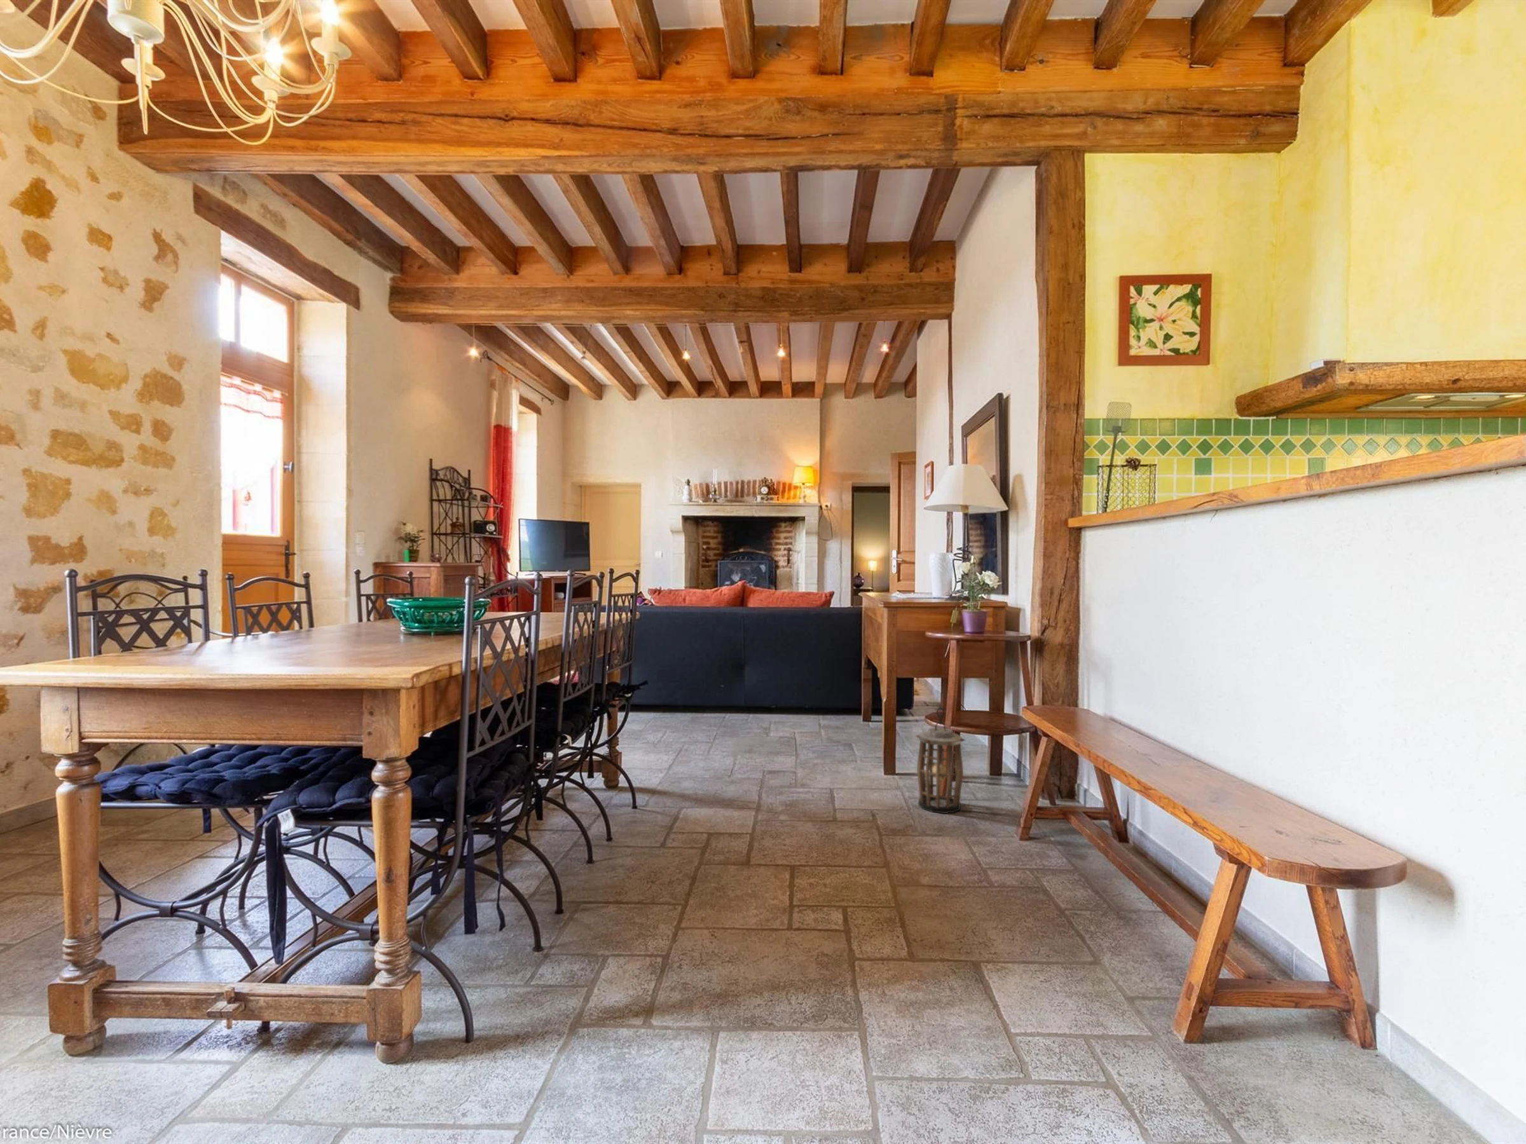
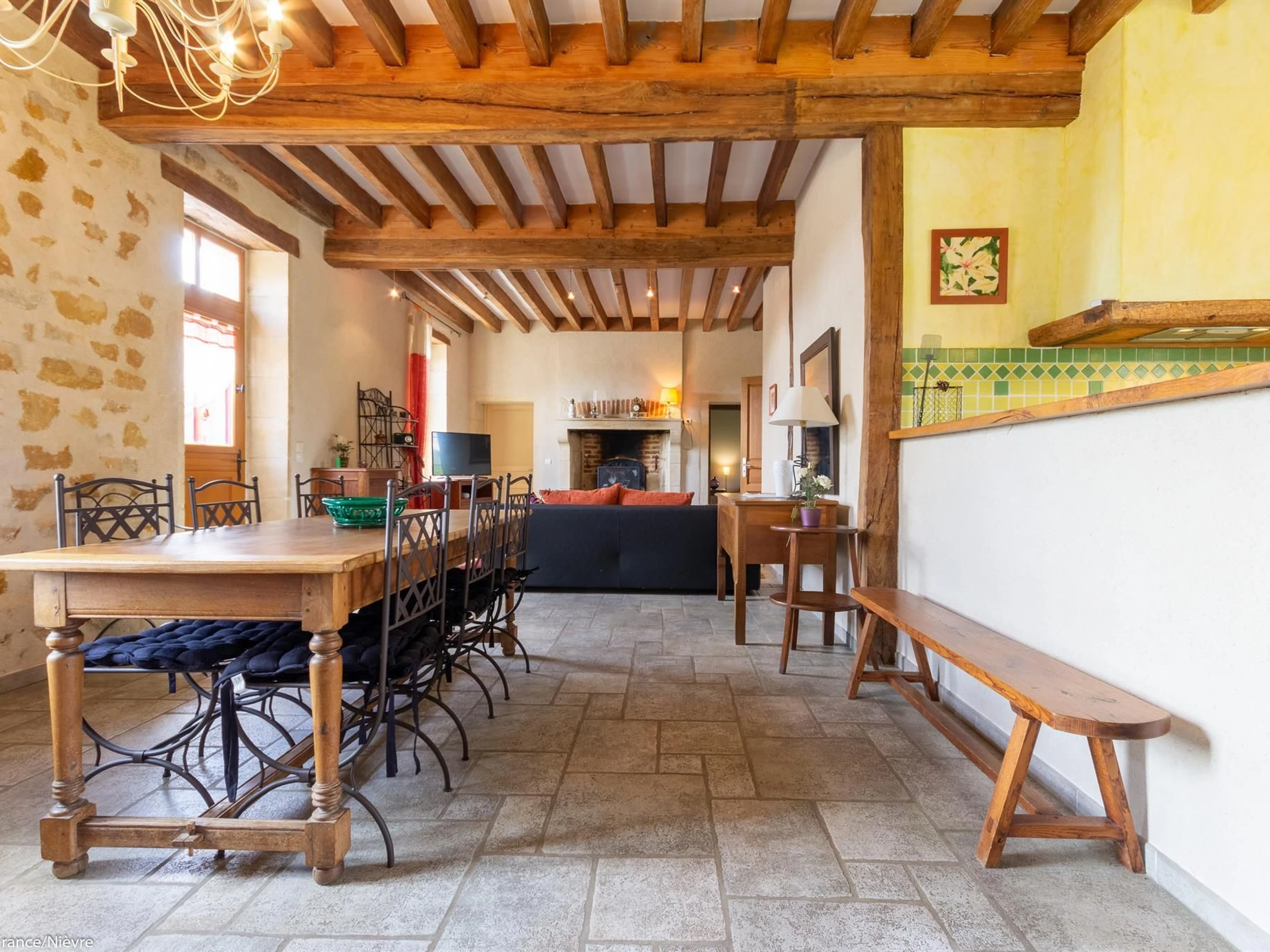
- lantern (940, 756)
